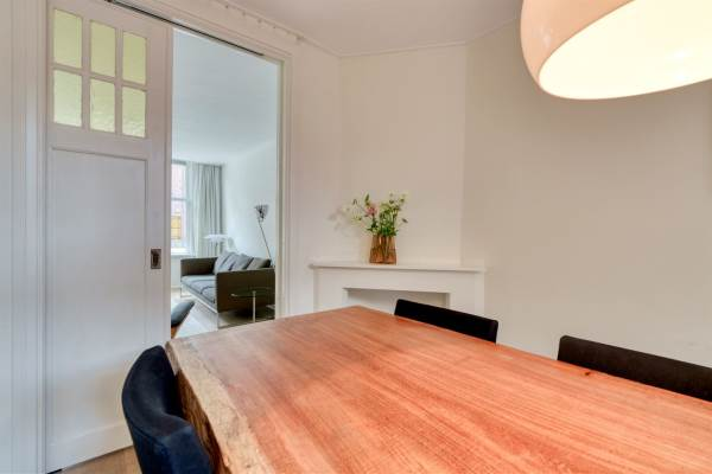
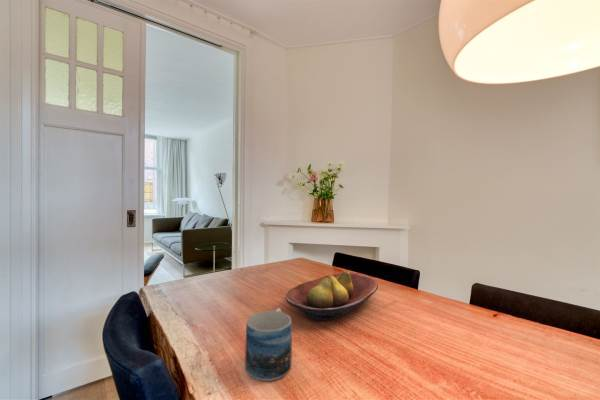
+ fruit bowl (334, 289)
+ mug (271, 337)
